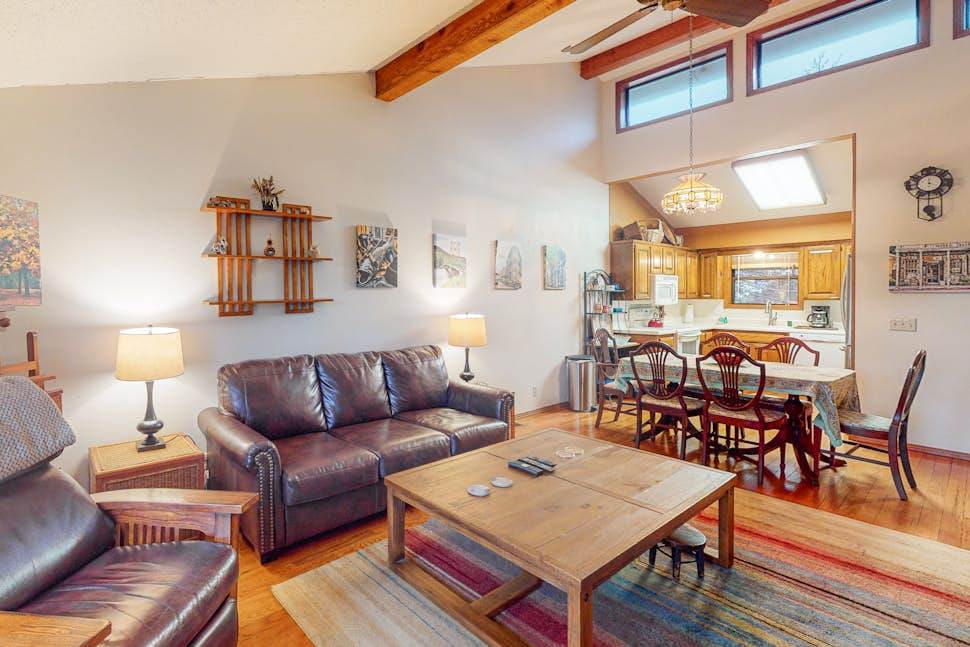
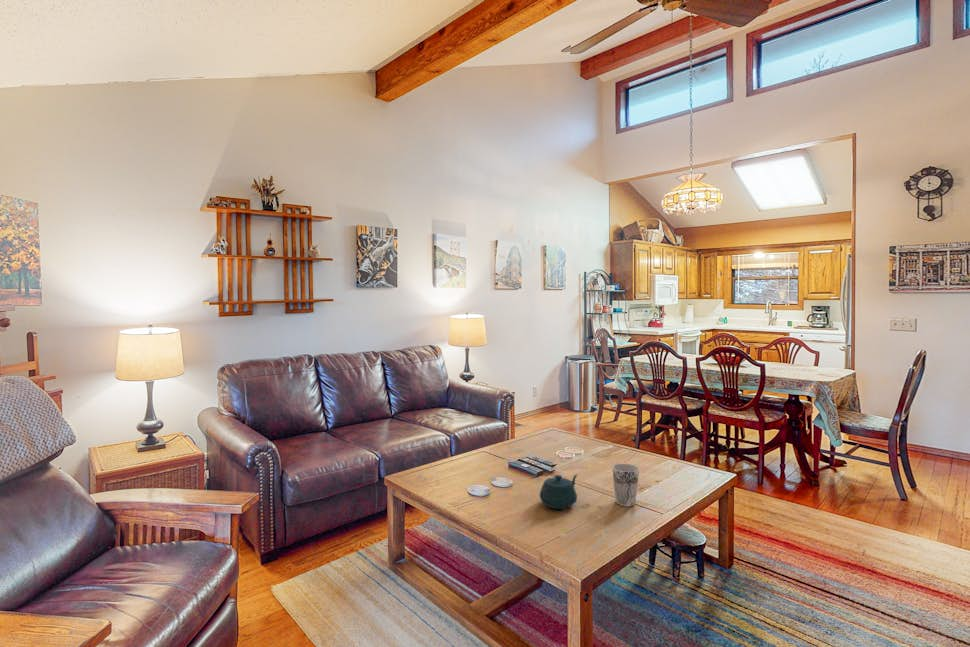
+ cup (625, 485)
+ teapot (559, 489)
